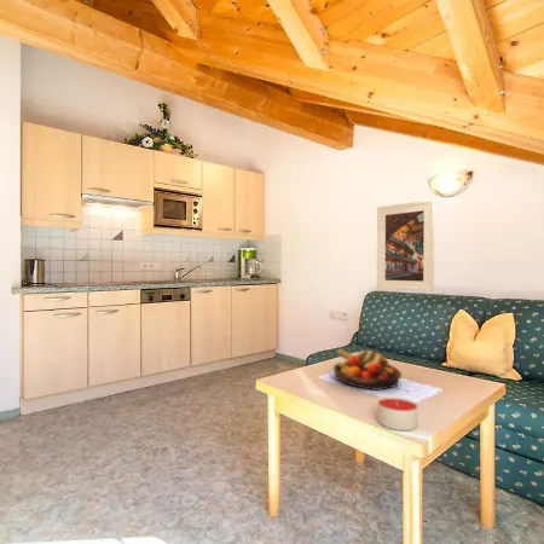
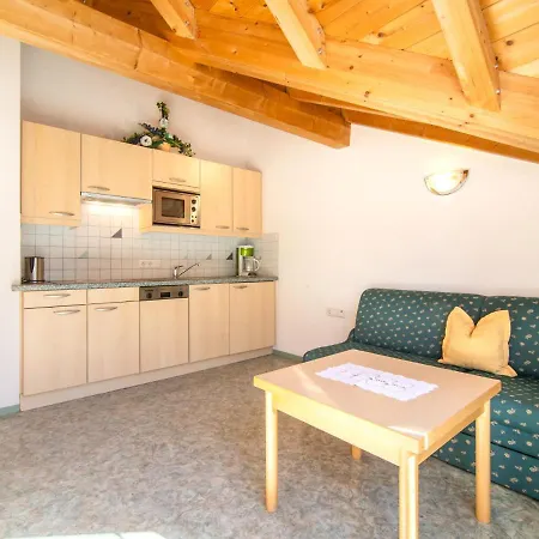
- candle (397, 411)
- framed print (404, 247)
- fruit bowl (365, 366)
